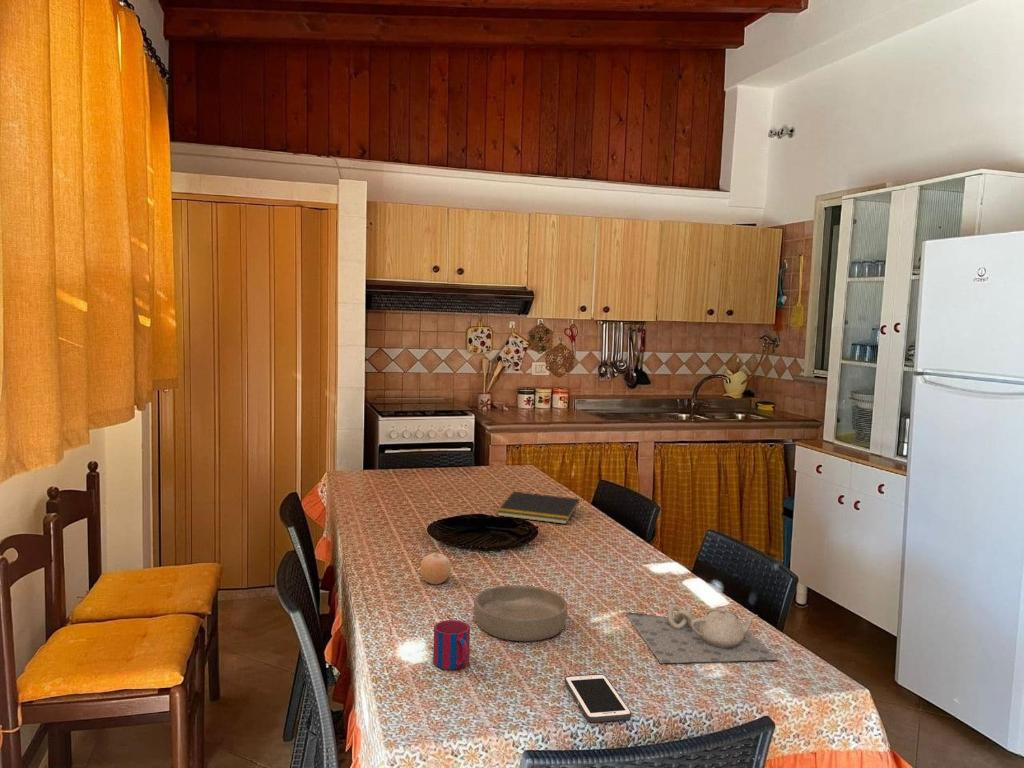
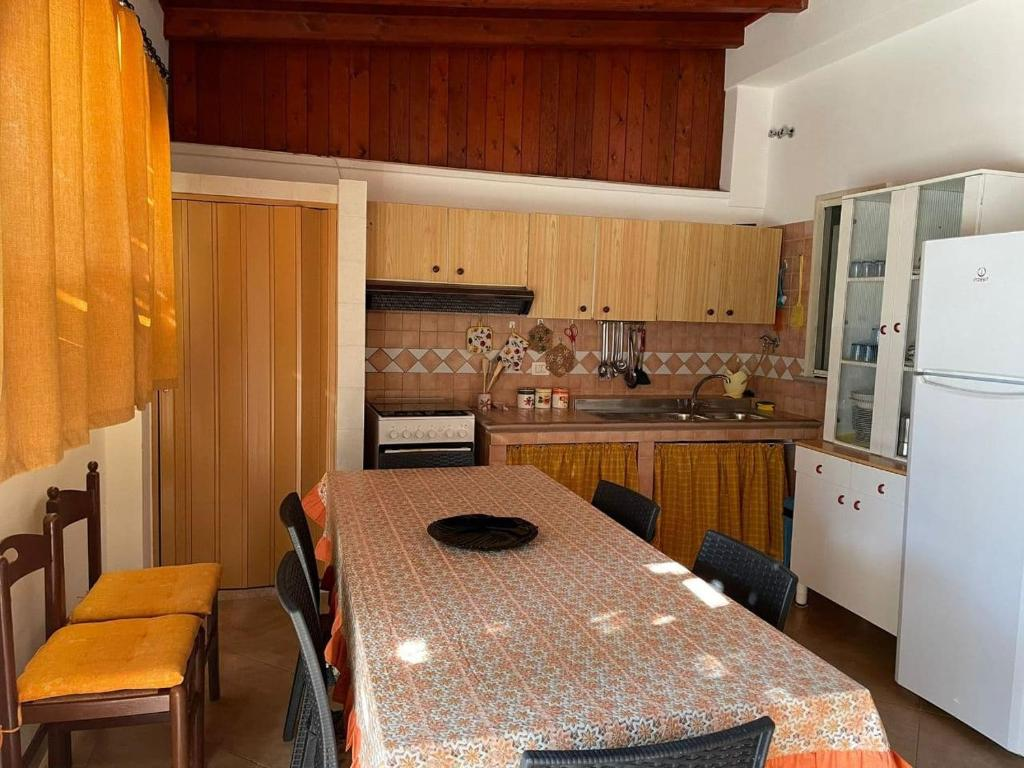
- cell phone (596, 696)
- mug (454, 648)
- fruit (435, 566)
- bowl (519, 612)
- notepad (538, 507)
- teapot (697, 619)
